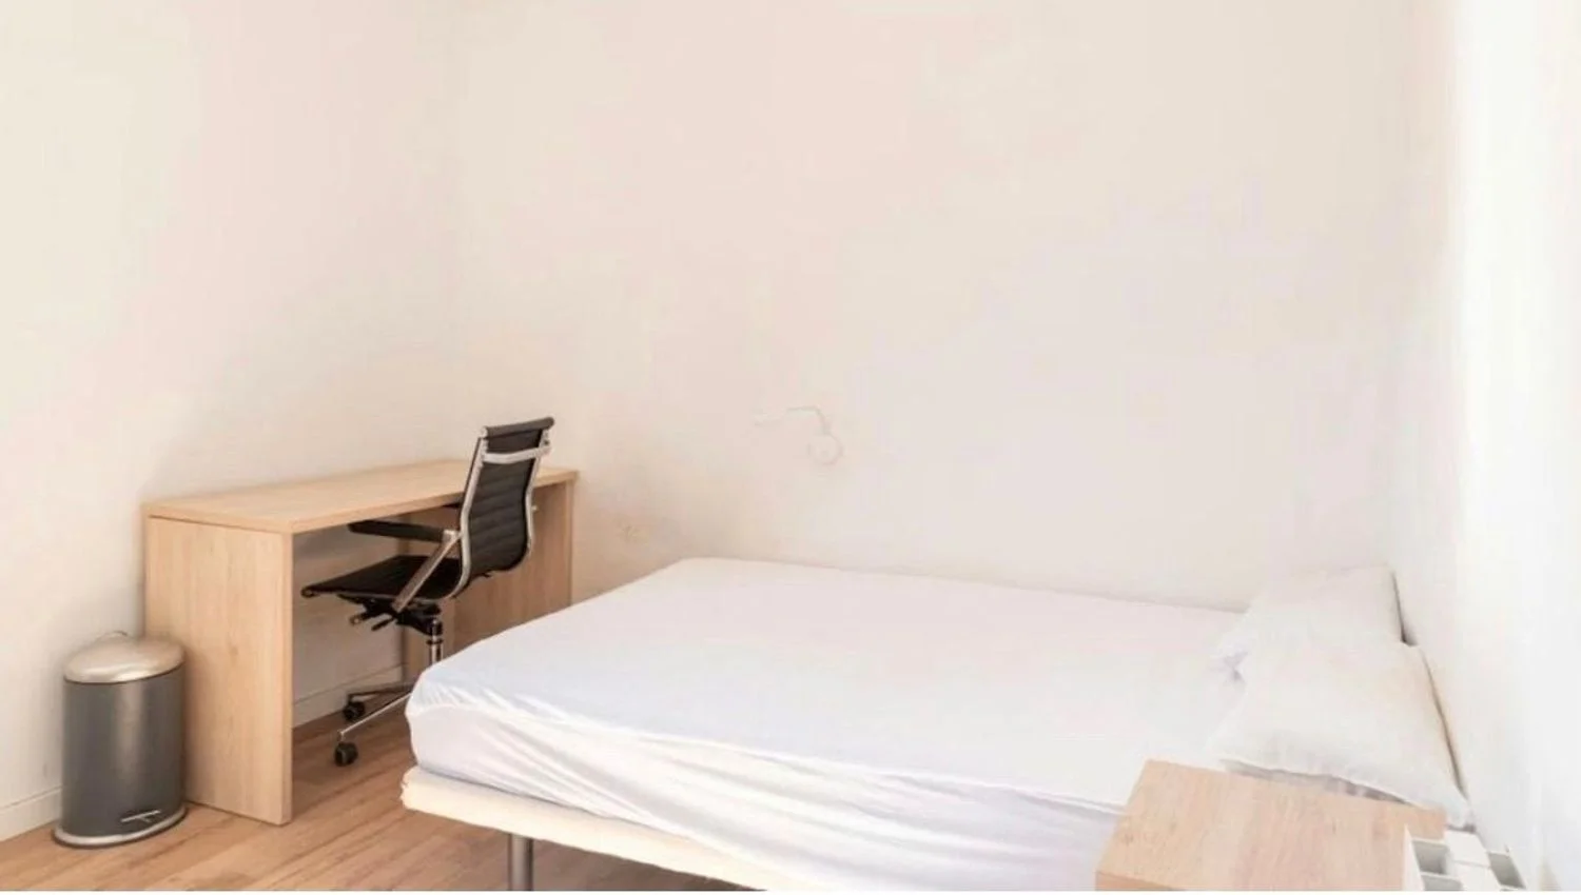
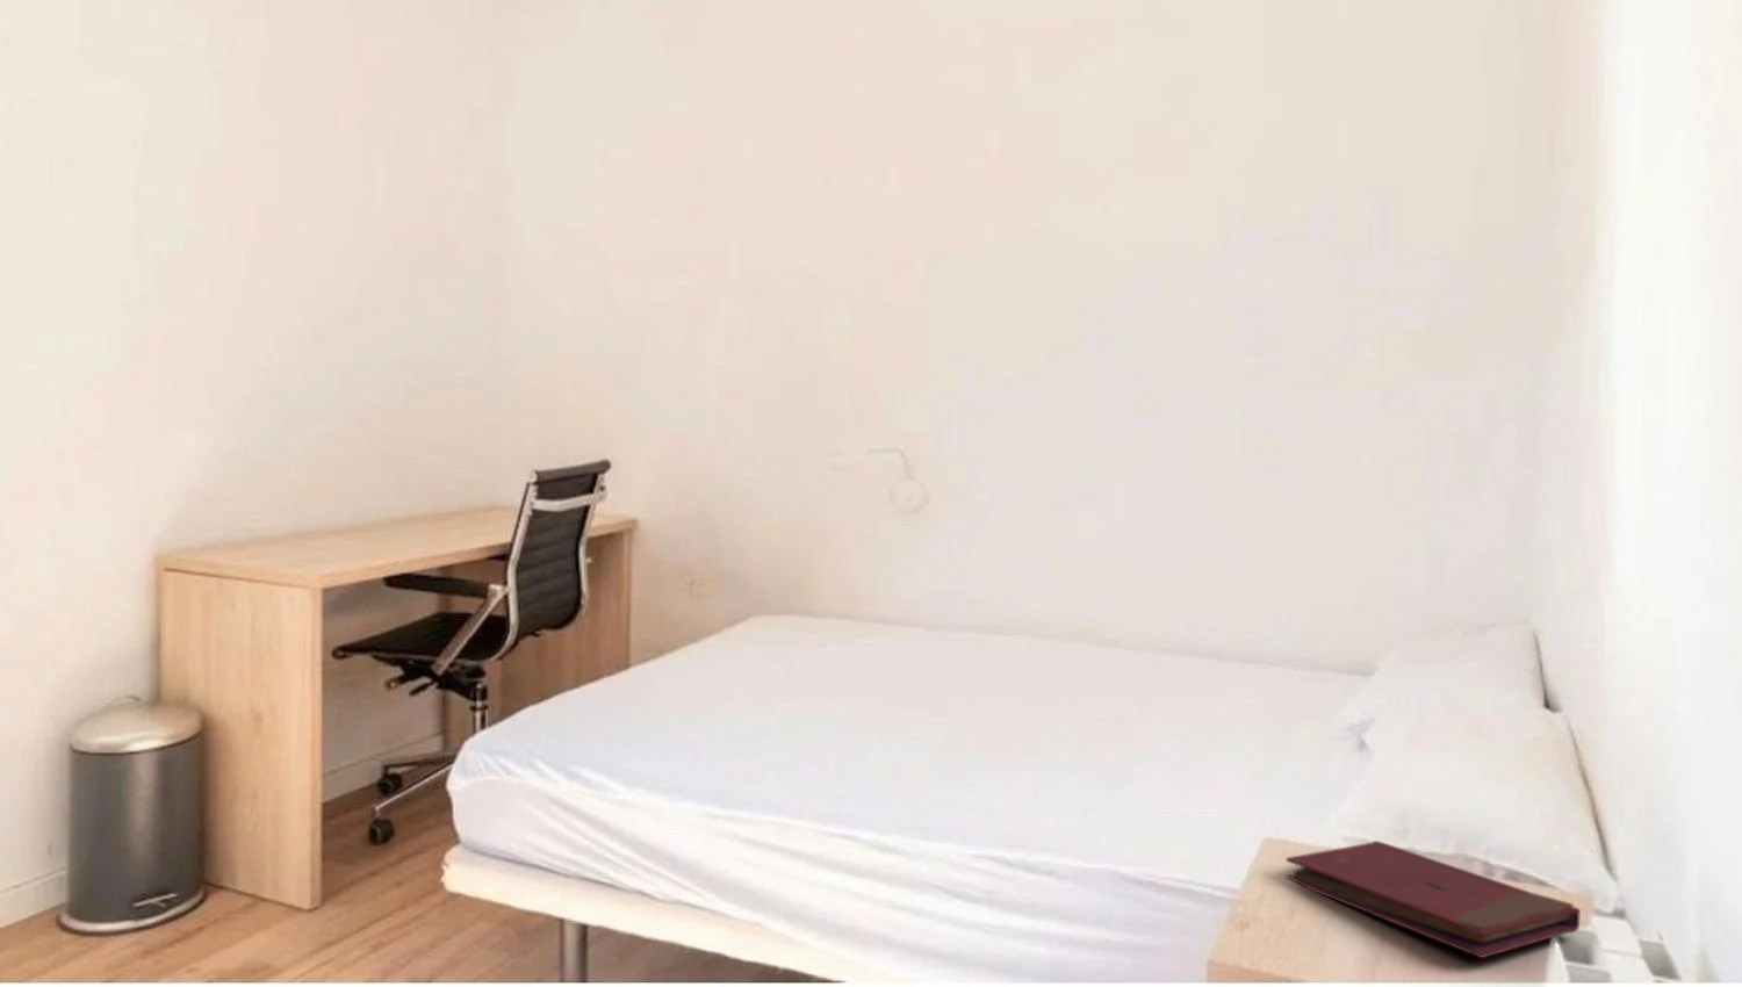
+ book (1425, 891)
